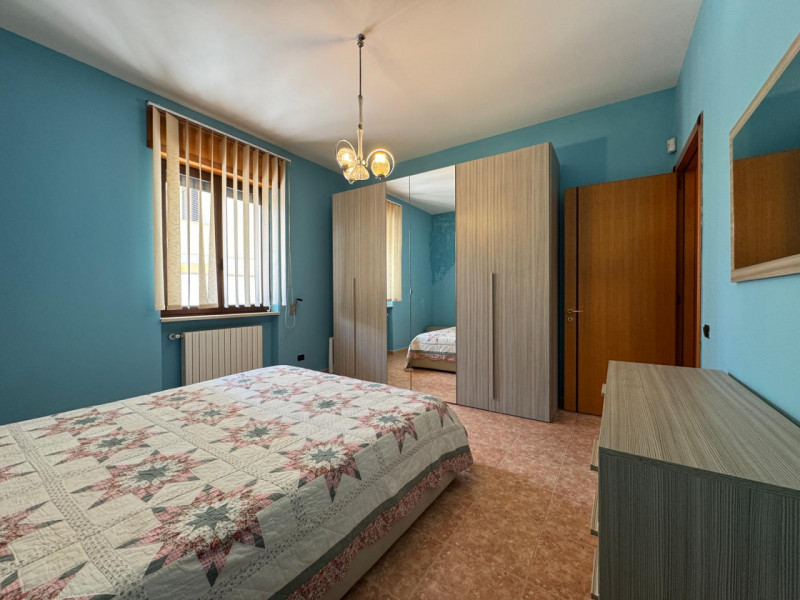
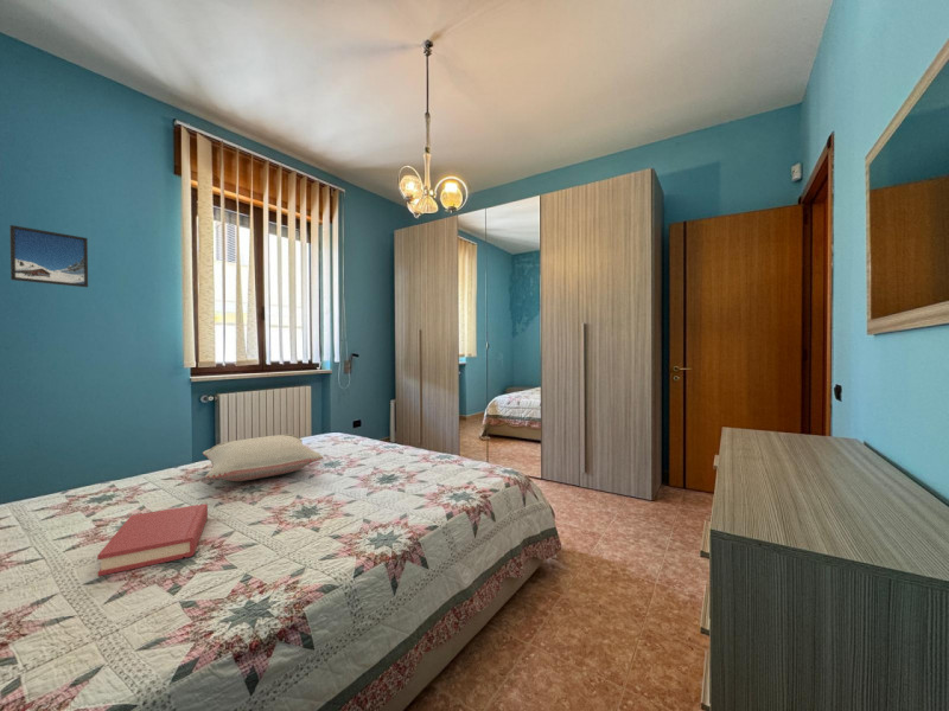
+ pillow (261, 456)
+ hardback book (160, 534)
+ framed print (51, 257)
